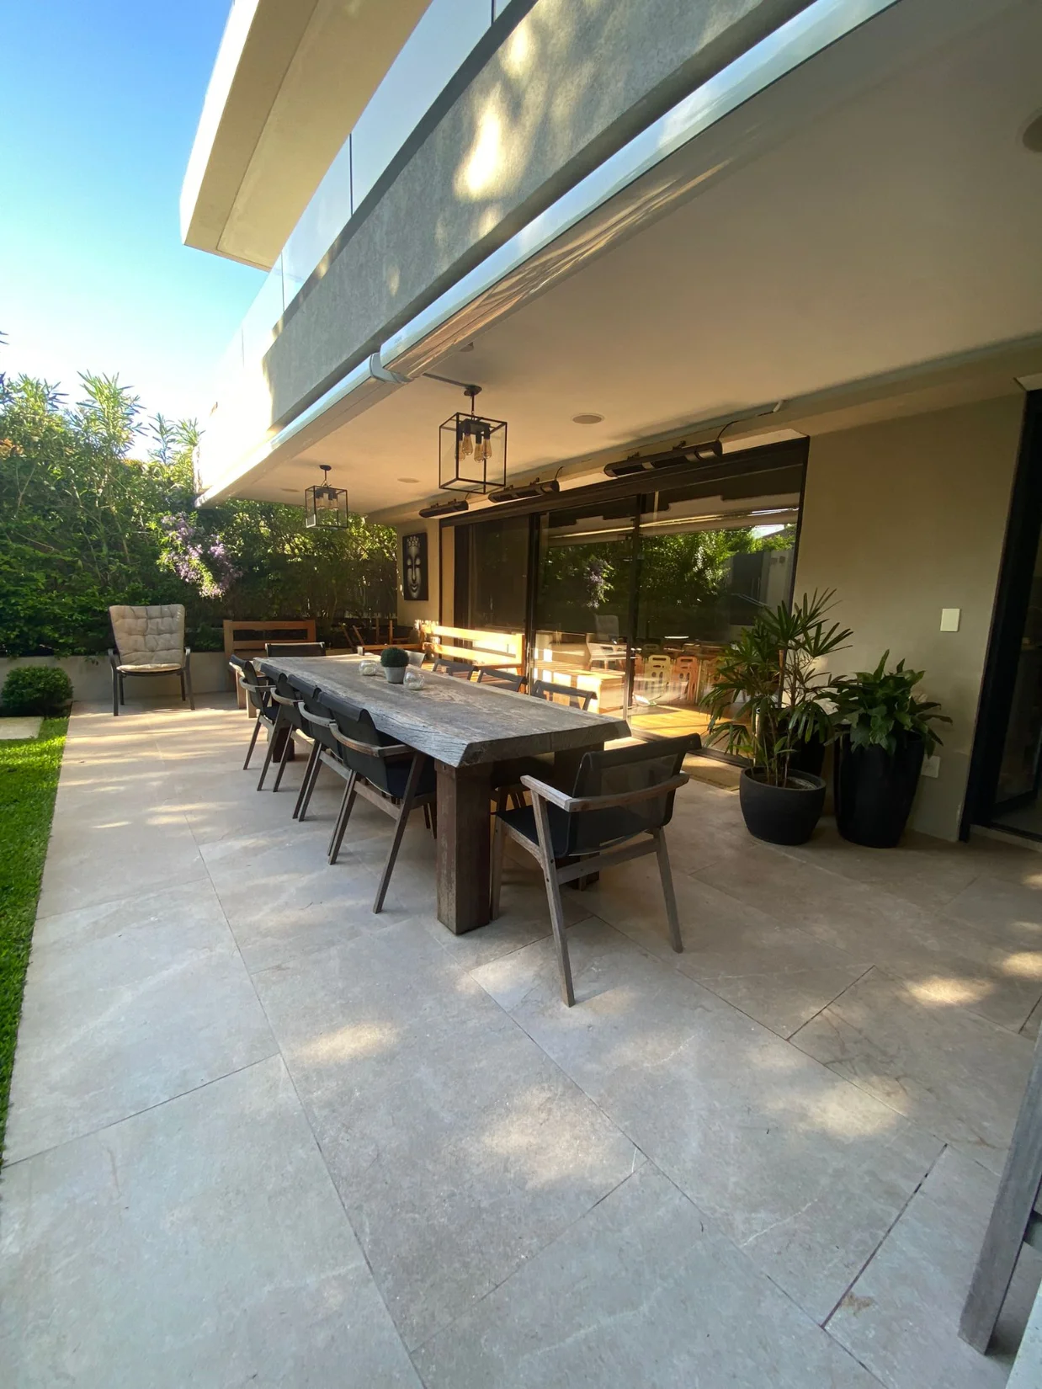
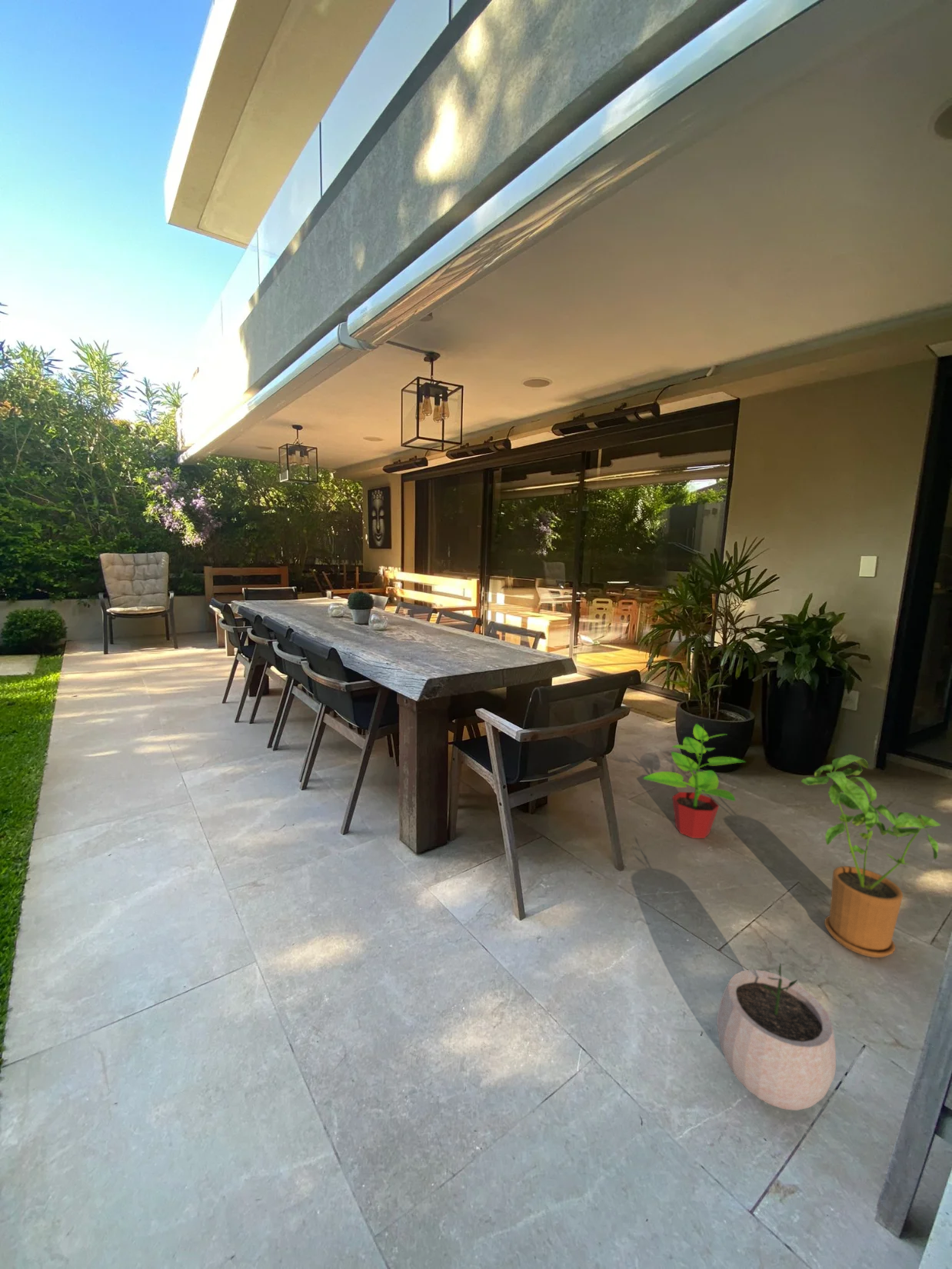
+ plant pot (774, 1027)
+ house plant (865, 850)
+ potted plant (700, 779)
